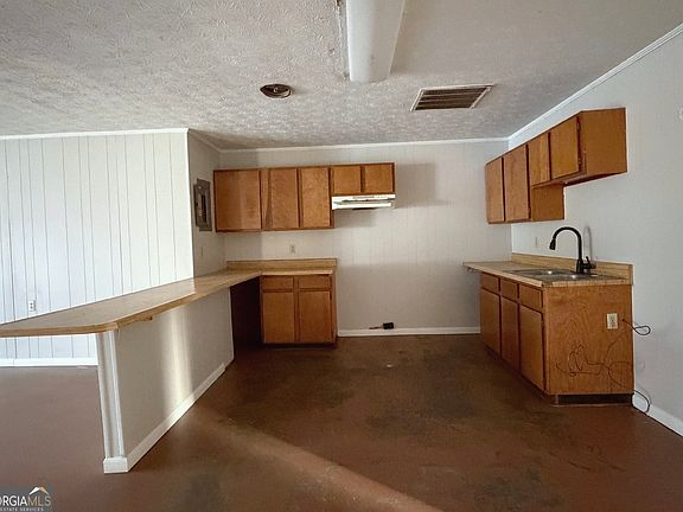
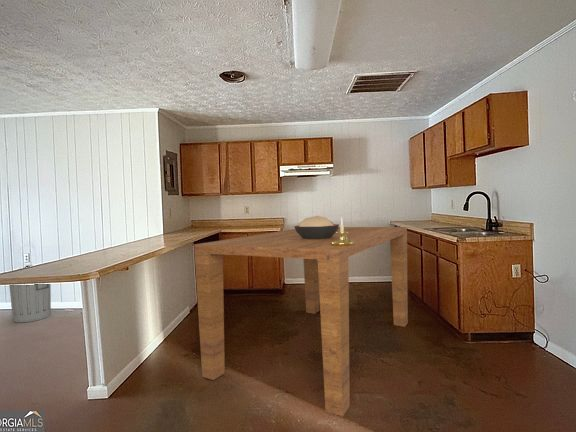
+ table (319, 290)
+ trash can (31, 291)
+ candle holder (342, 230)
+ decorative bowl (316, 226)
